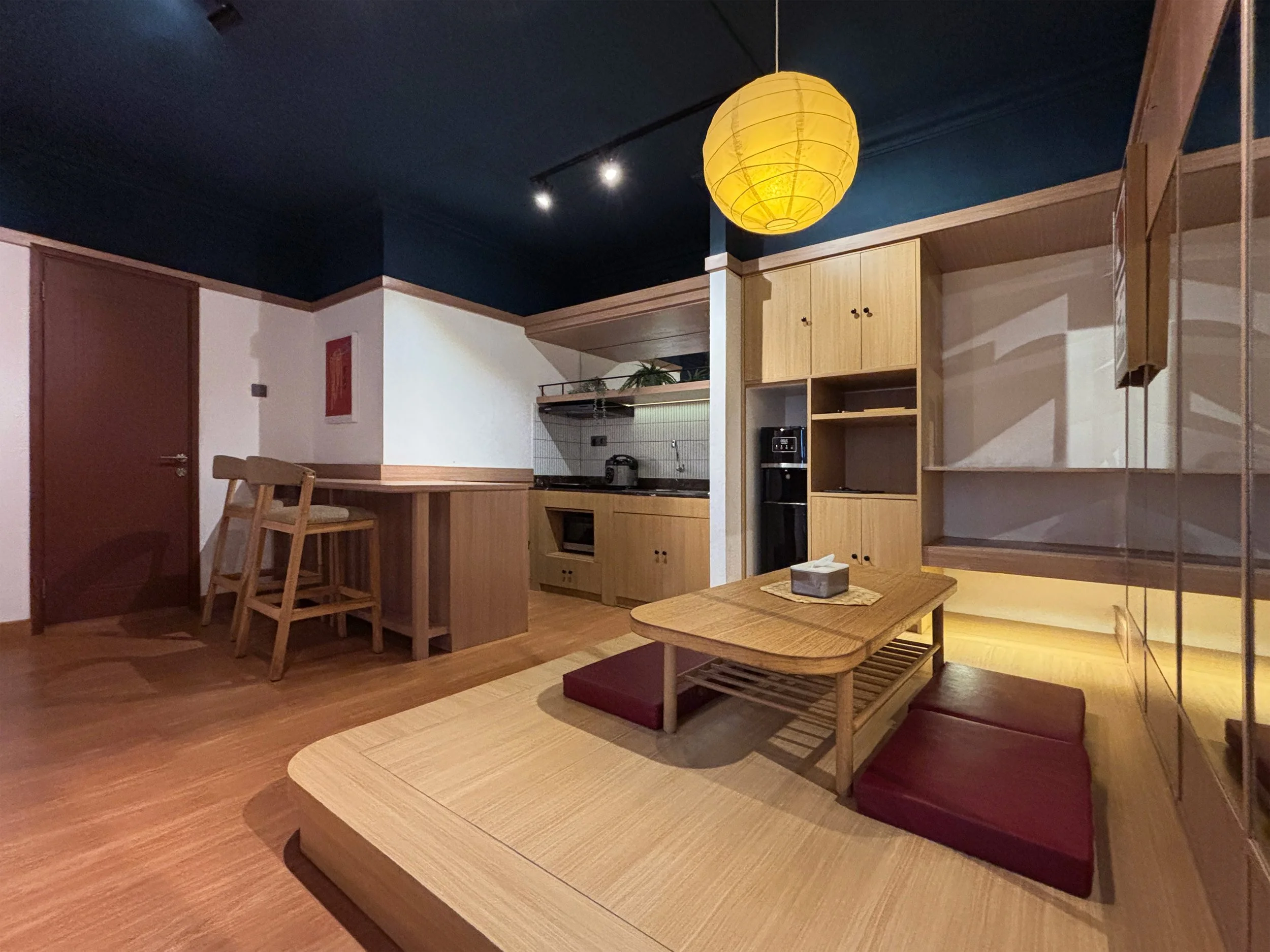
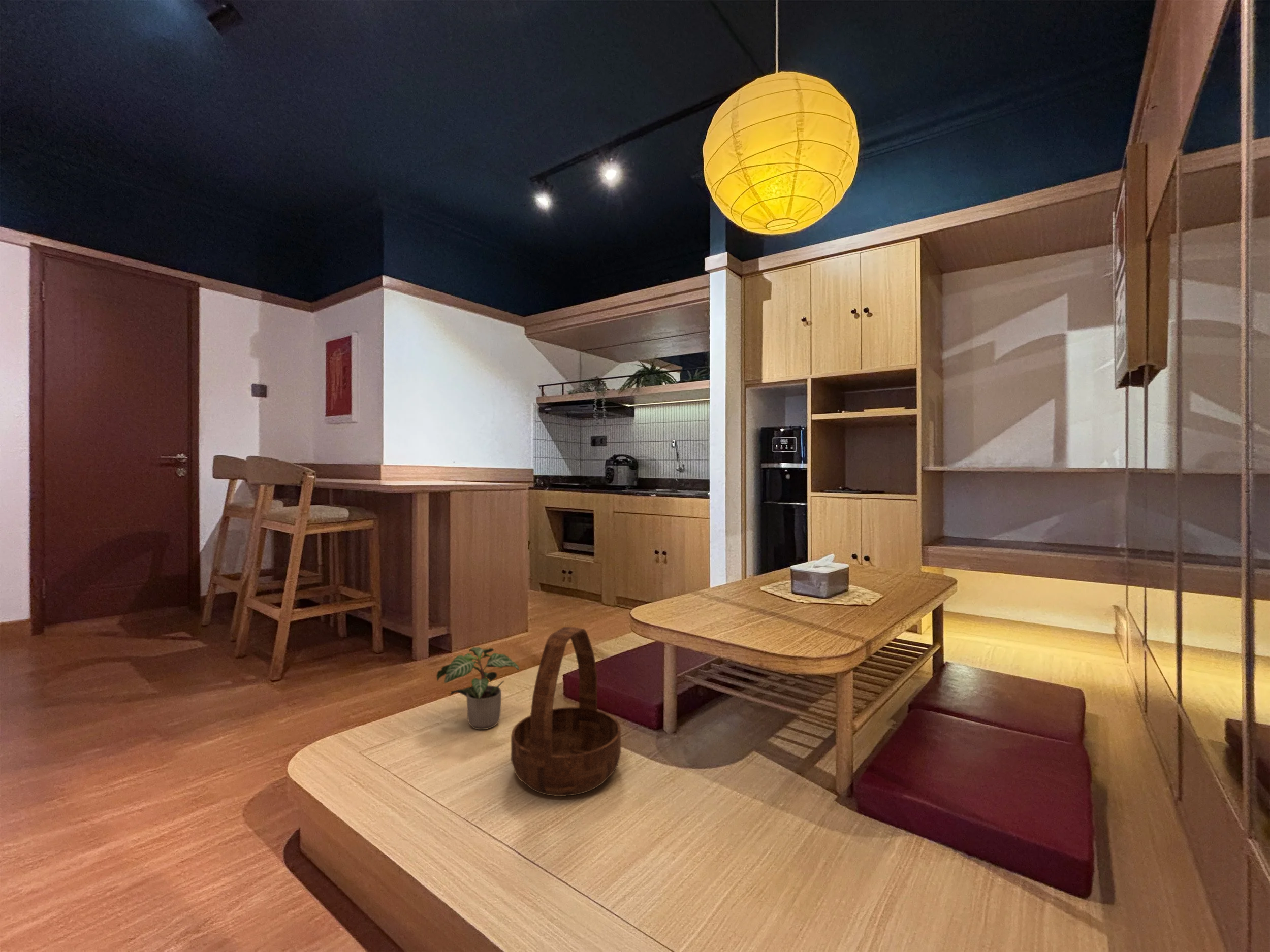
+ potted plant (478, 686)
+ basket (566, 707)
